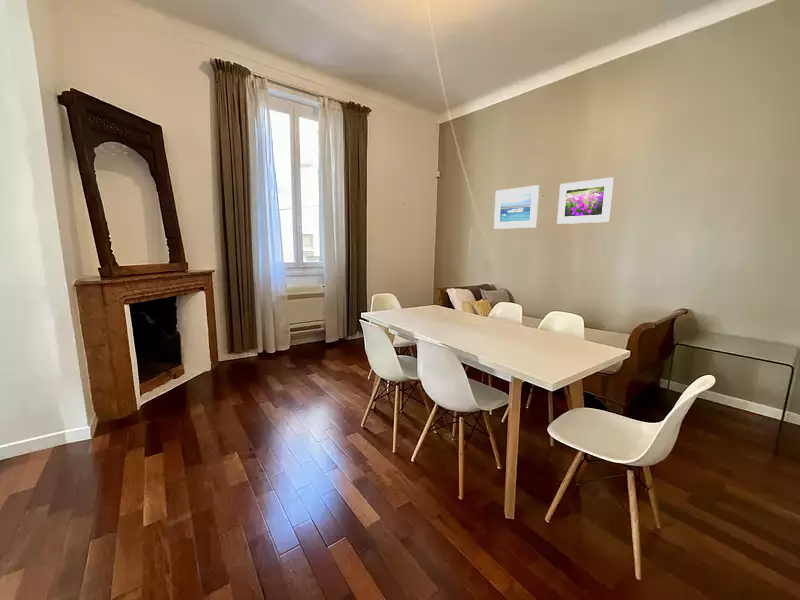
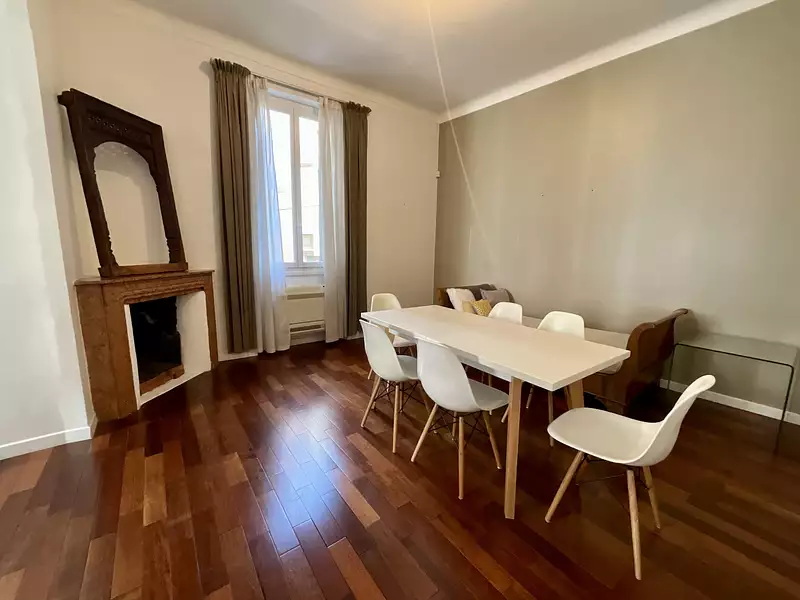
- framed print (583, 202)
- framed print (515, 208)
